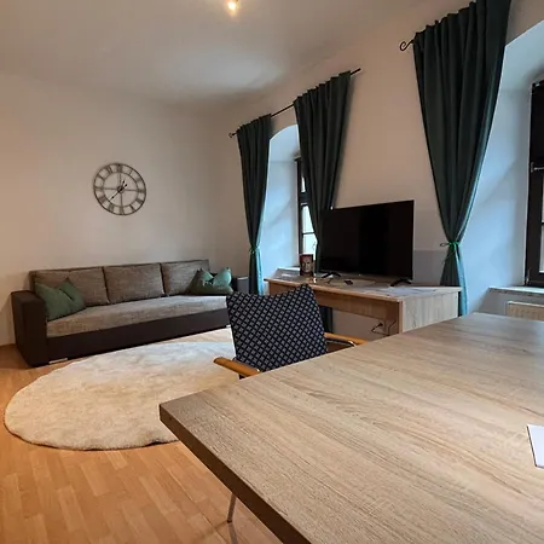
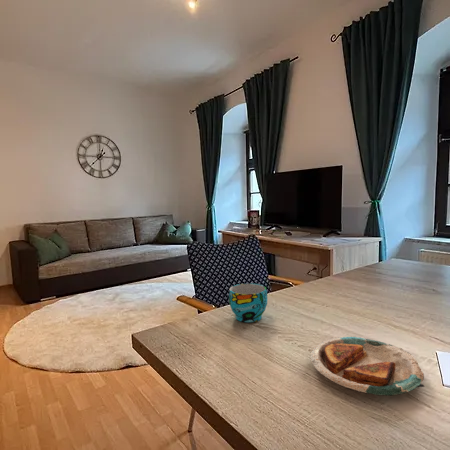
+ cup (249, 302)
+ plate (365, 362)
